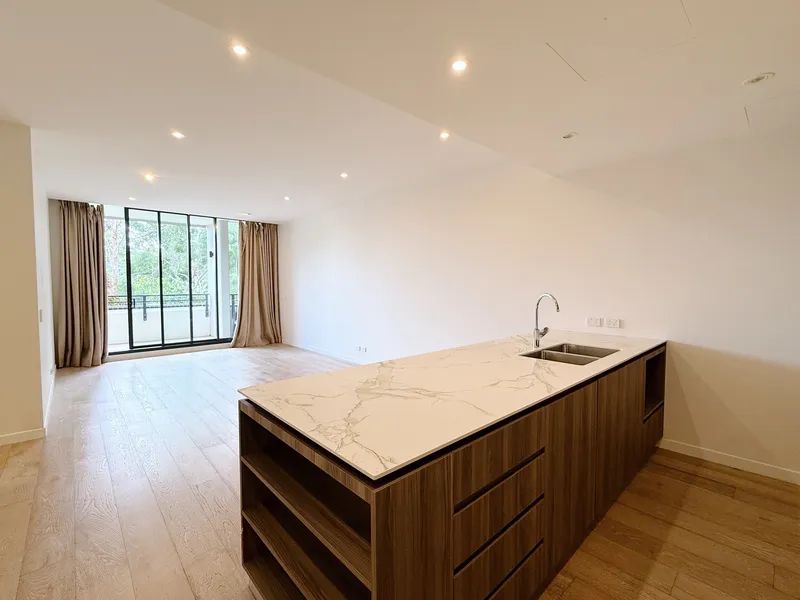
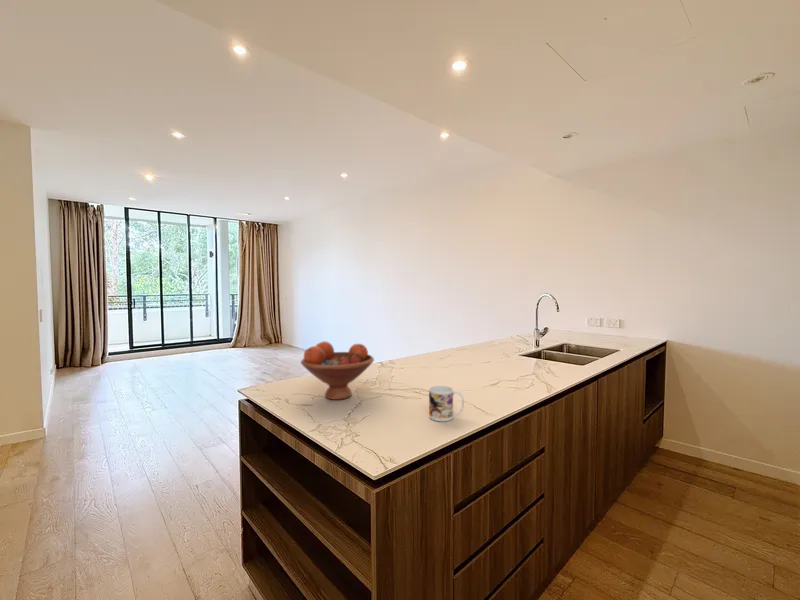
+ mug (446, 403)
+ fruit bowl (338, 370)
